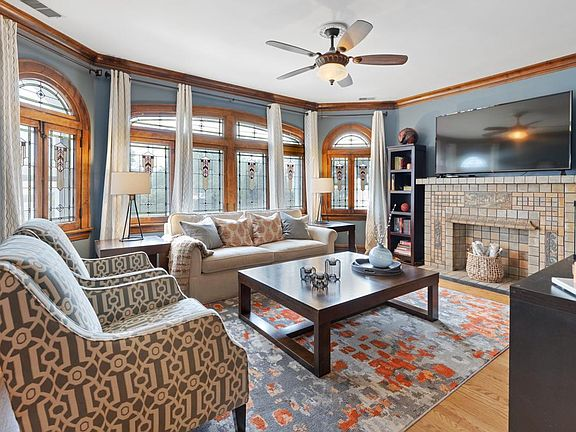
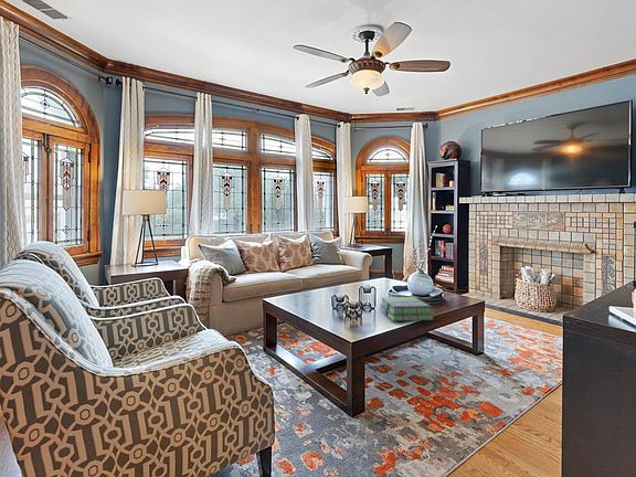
+ stack of books (404, 307)
